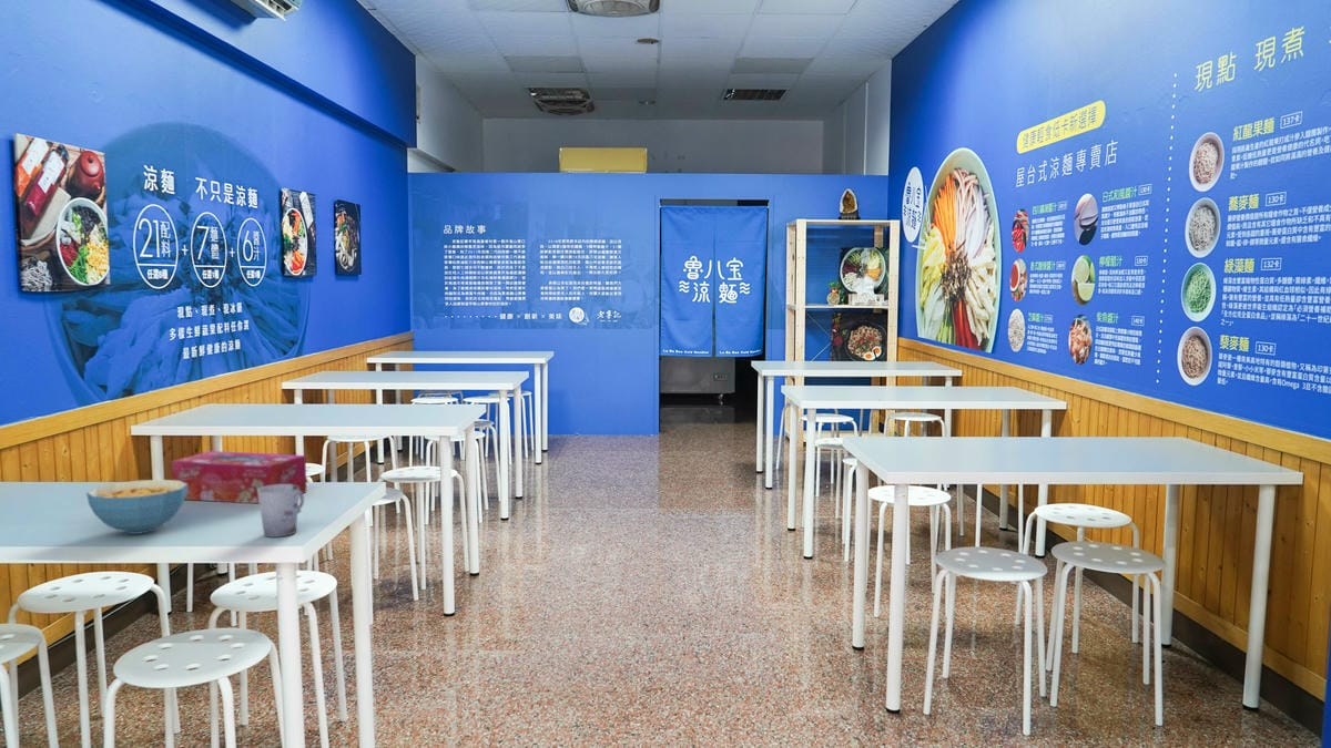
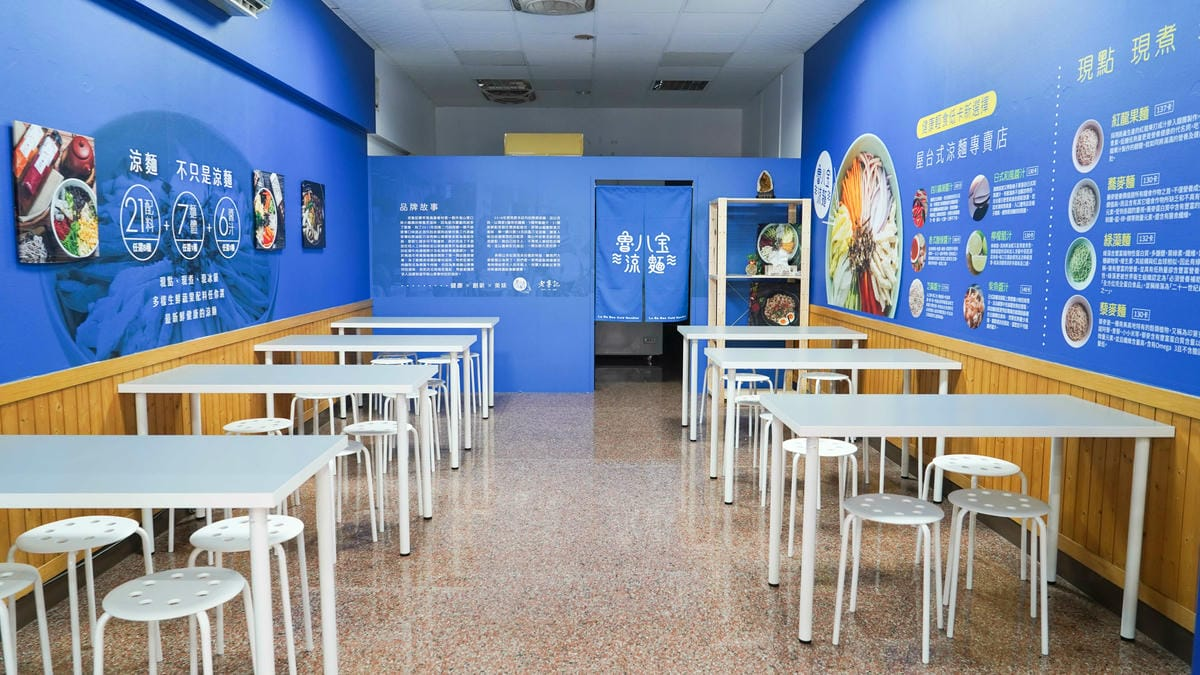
- tissue box (240, 477)
- cup (284, 509)
- cereal bowl (139, 509)
